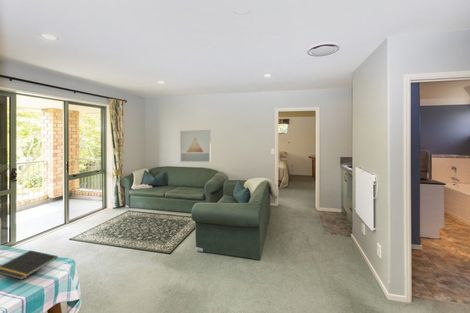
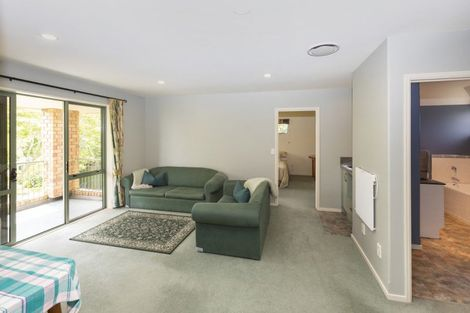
- notepad (26, 263)
- wall art (195, 146)
